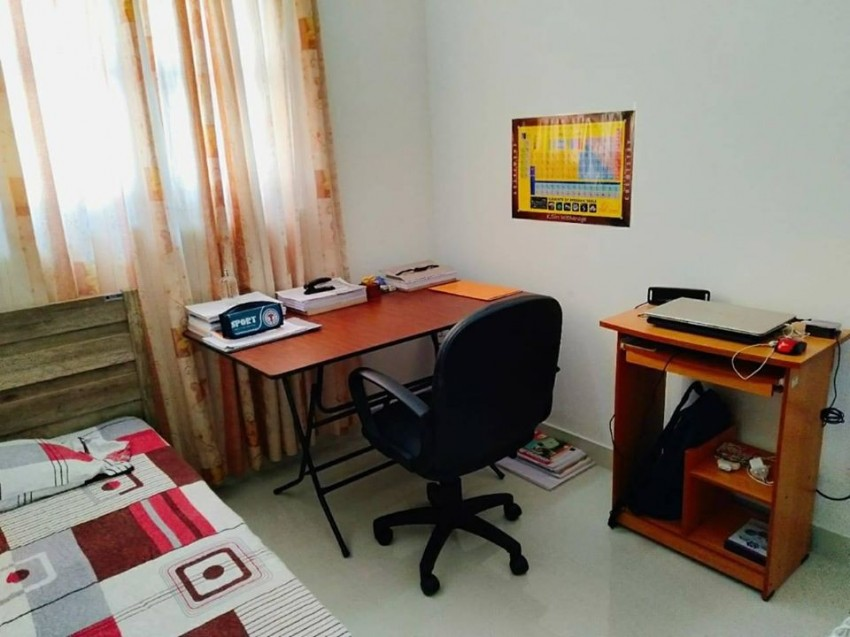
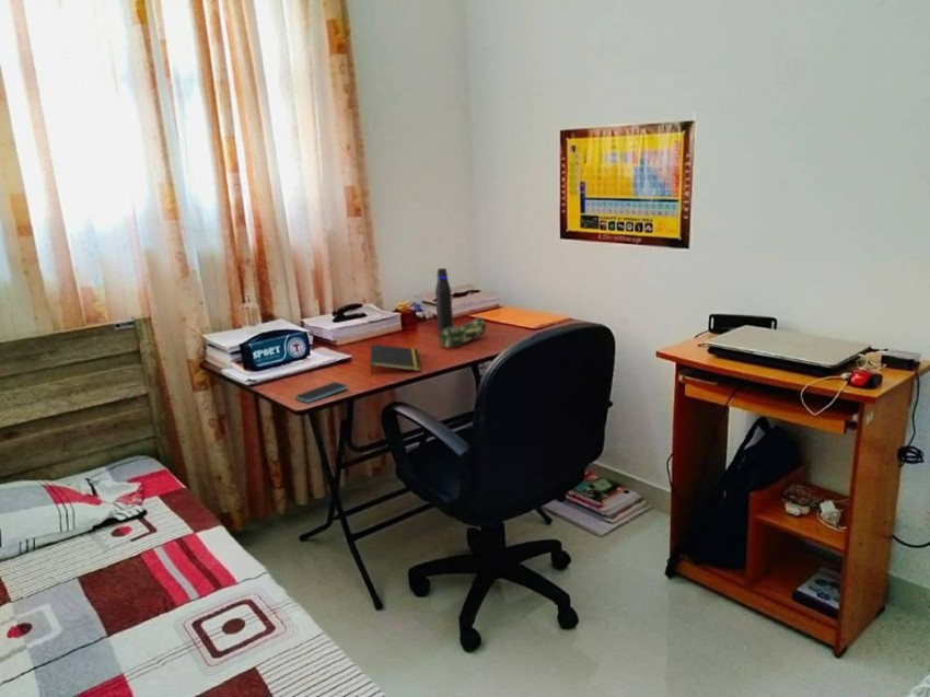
+ smartphone (322, 392)
+ notepad (394, 357)
+ pencil case (464, 332)
+ water bottle (443, 301)
